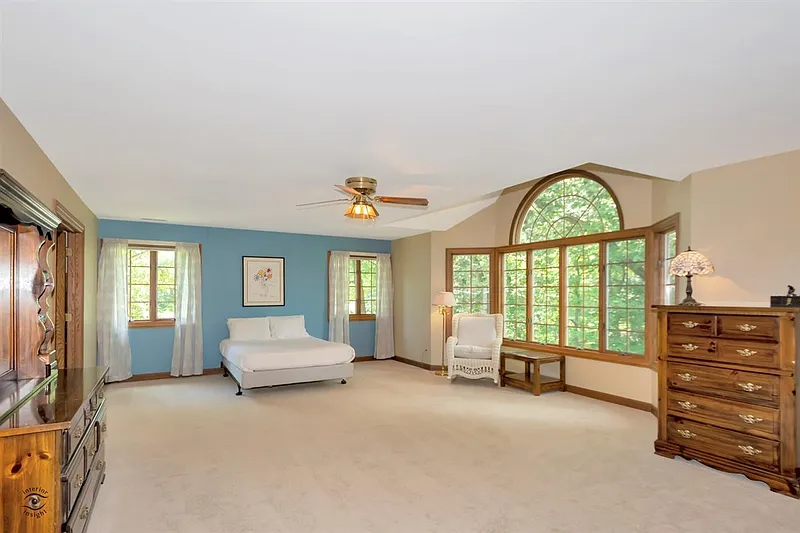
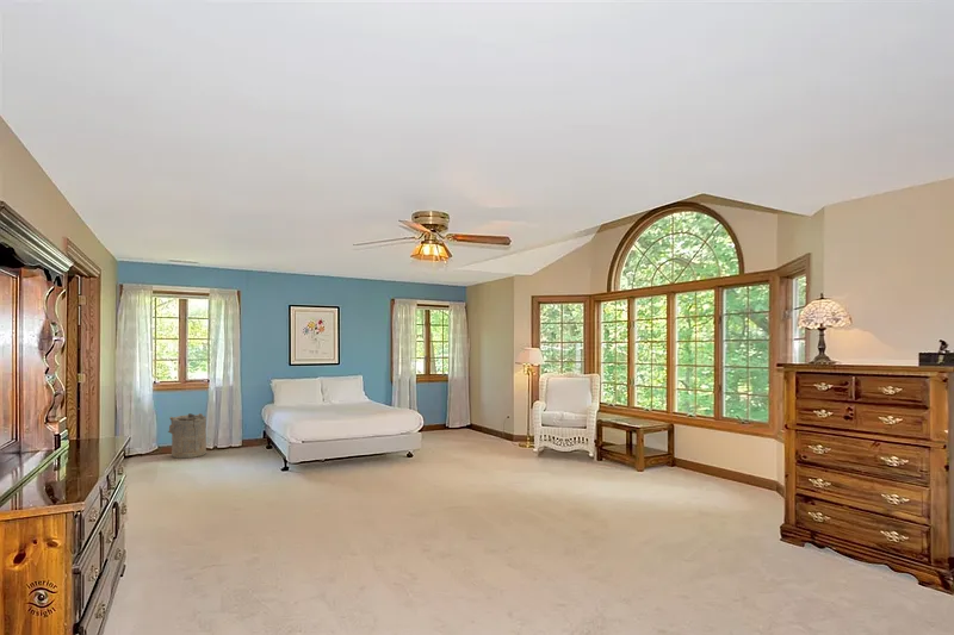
+ laundry hamper (187, 434)
